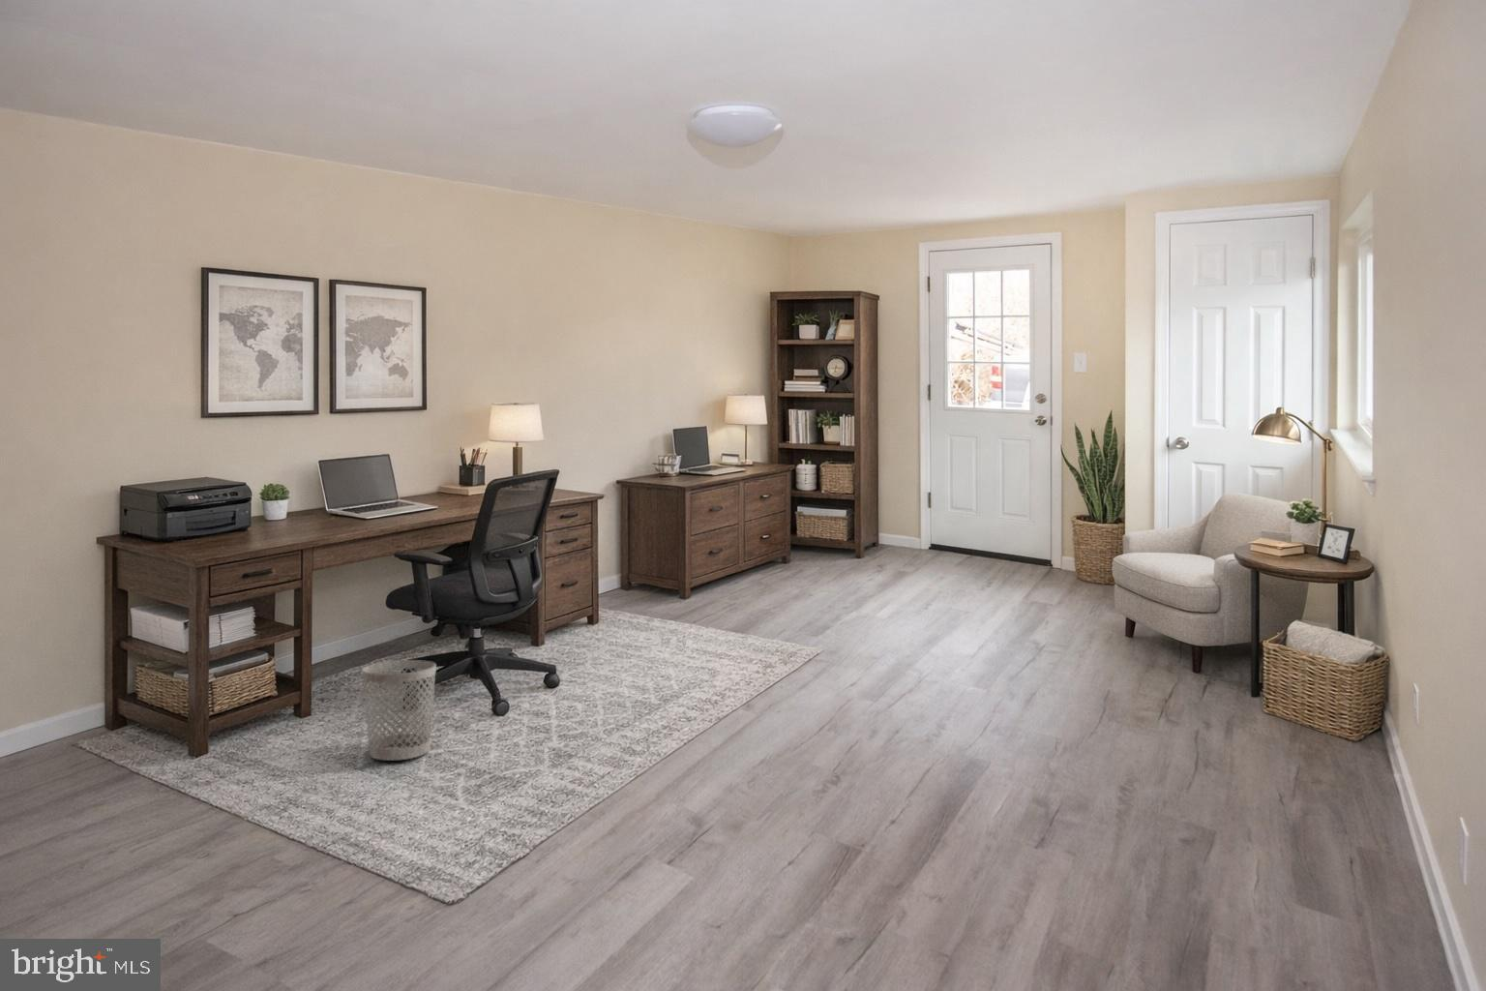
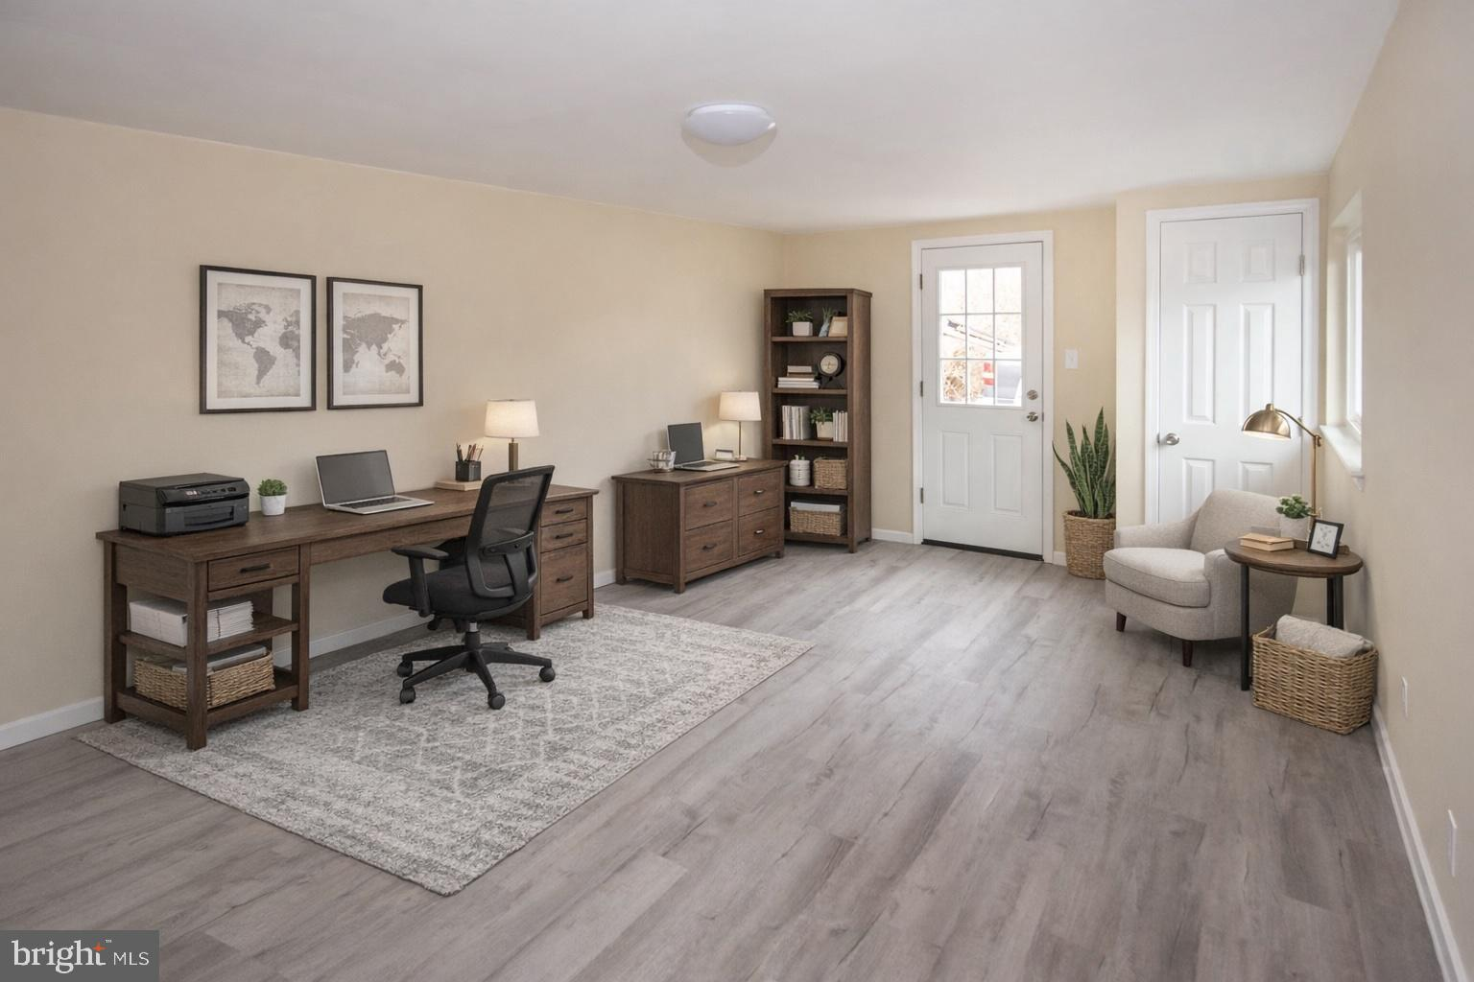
- wastebasket (399, 709)
